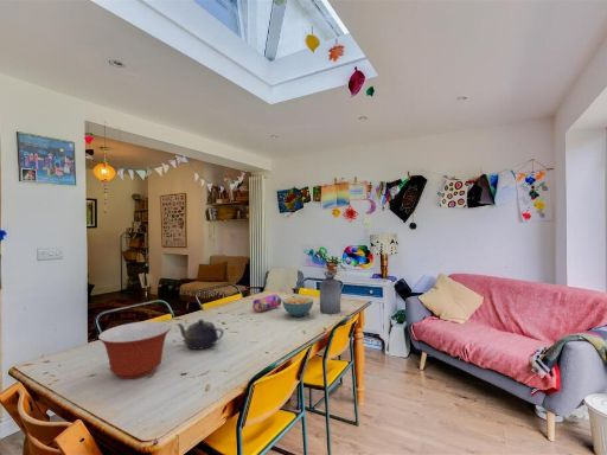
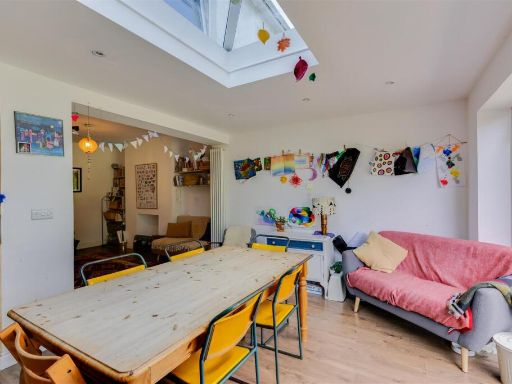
- bottle (330, 290)
- cereal bowl (298, 307)
- mixing bowl (136, 351)
- pencil case (267, 302)
- teapot (199, 332)
